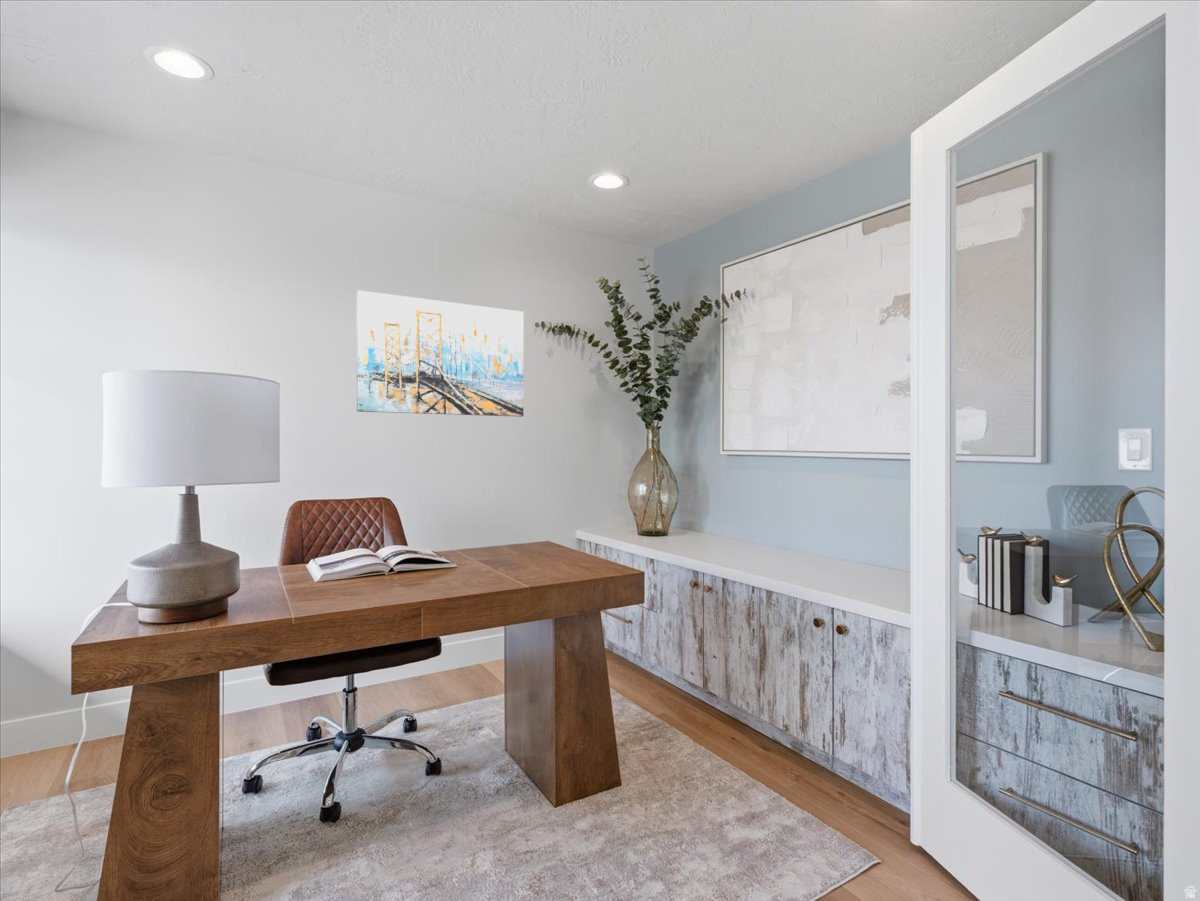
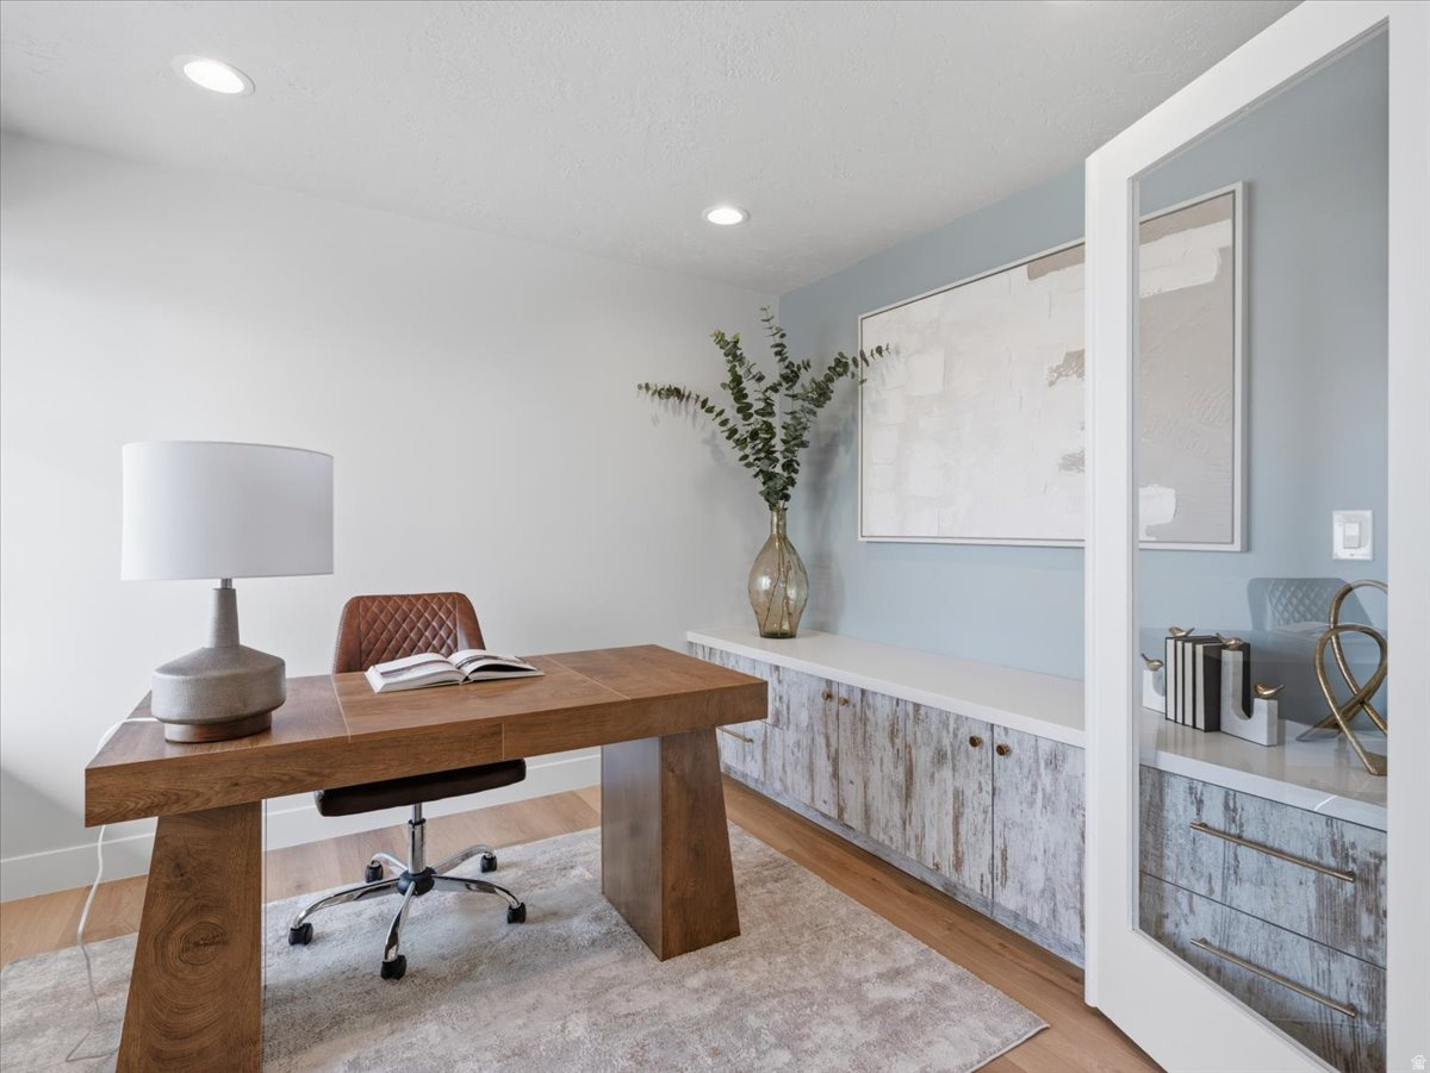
- wall art (445, 358)
